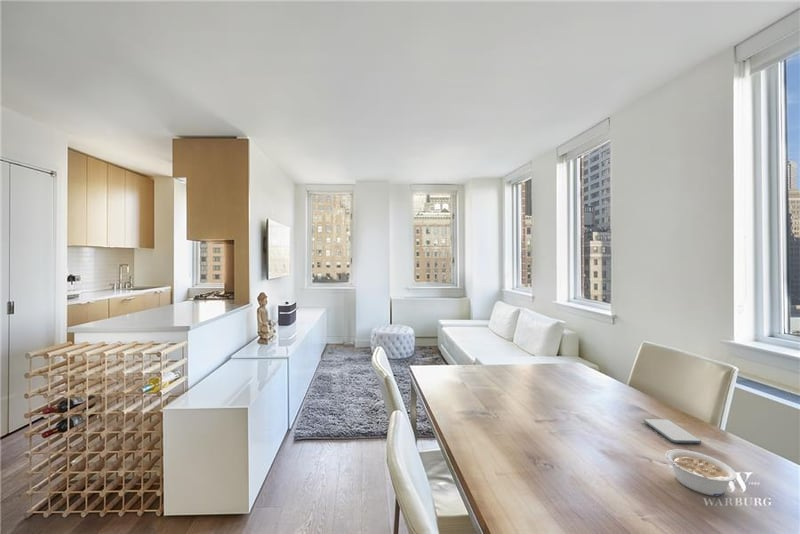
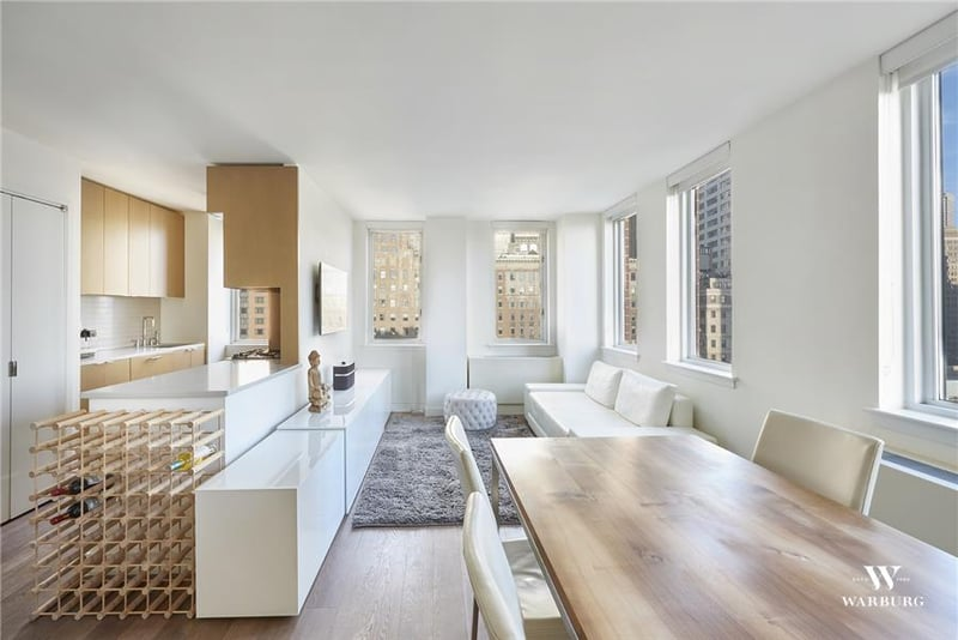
- legume (701, 473)
- smartphone (670, 430)
